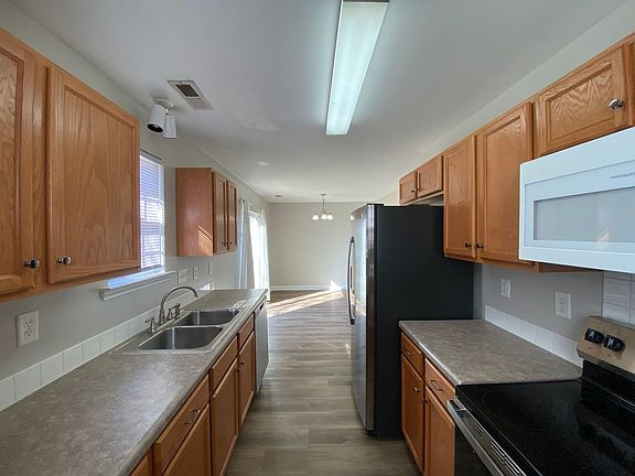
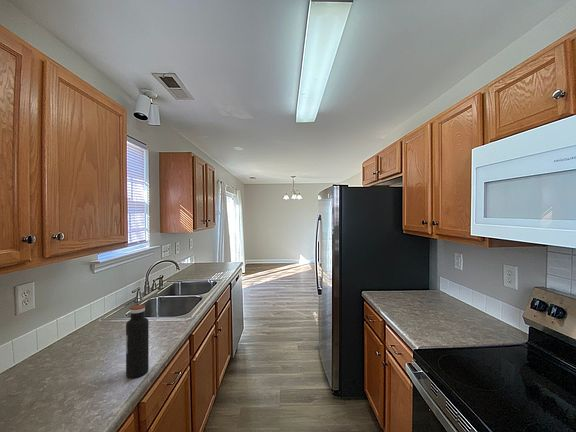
+ water bottle (137, 339)
